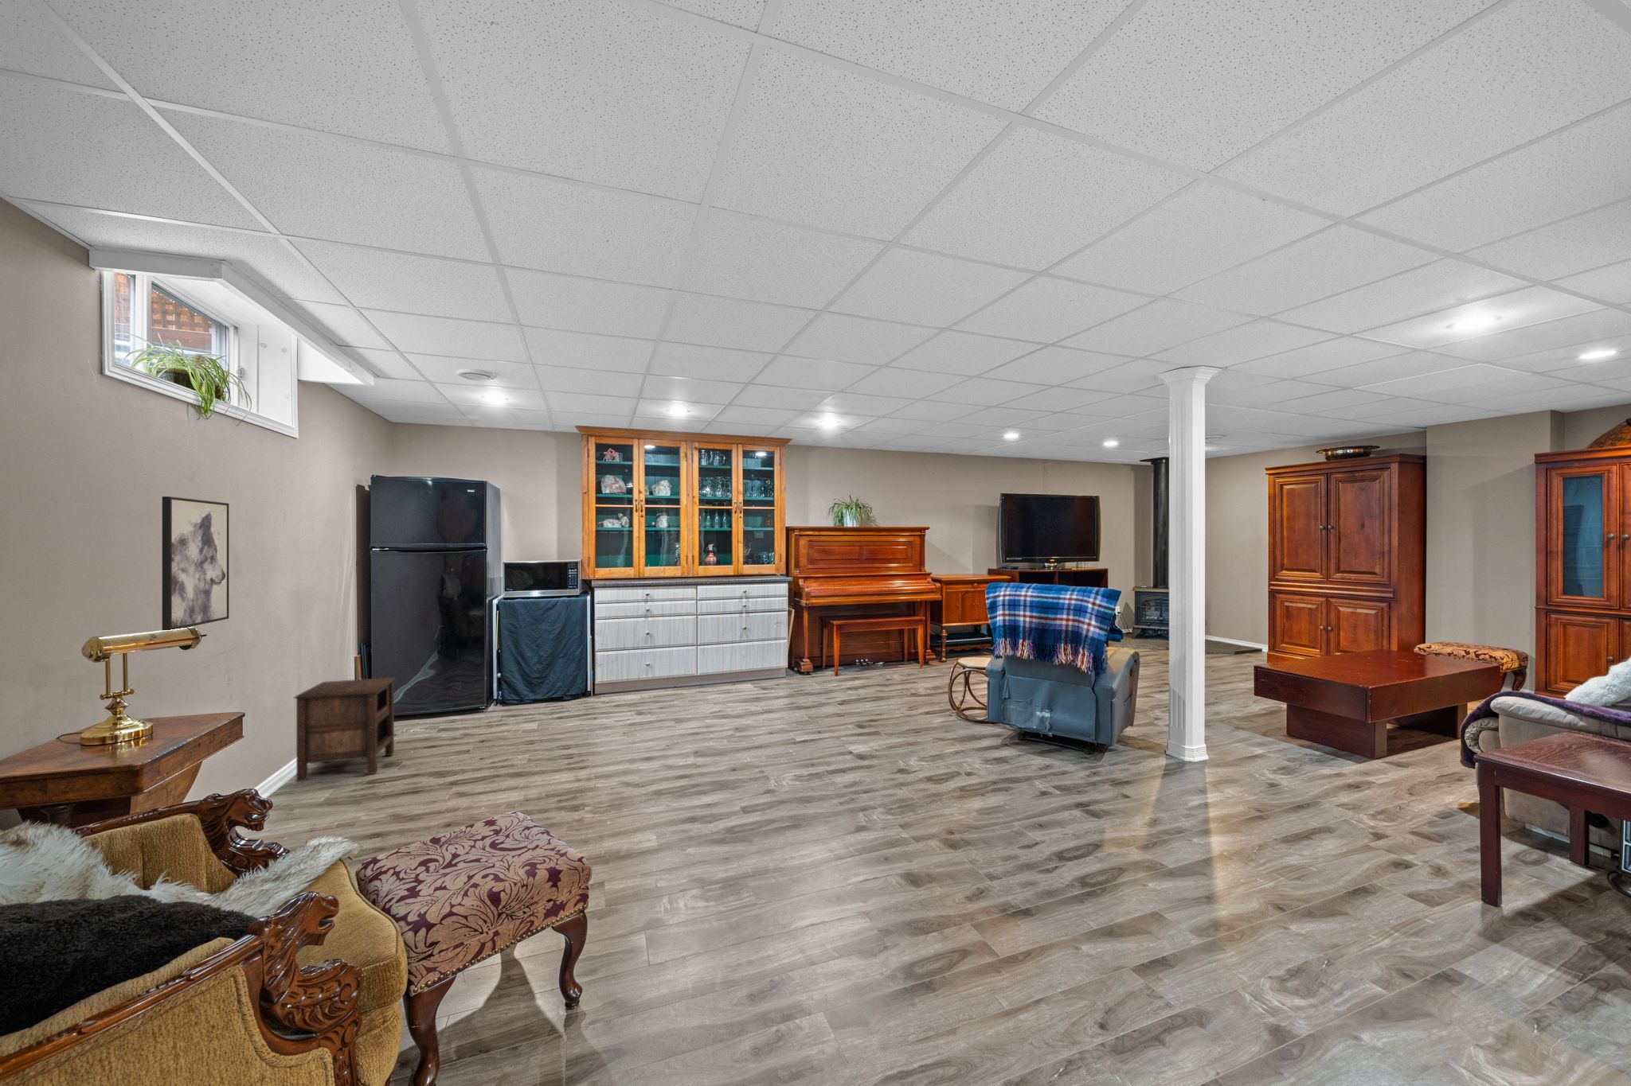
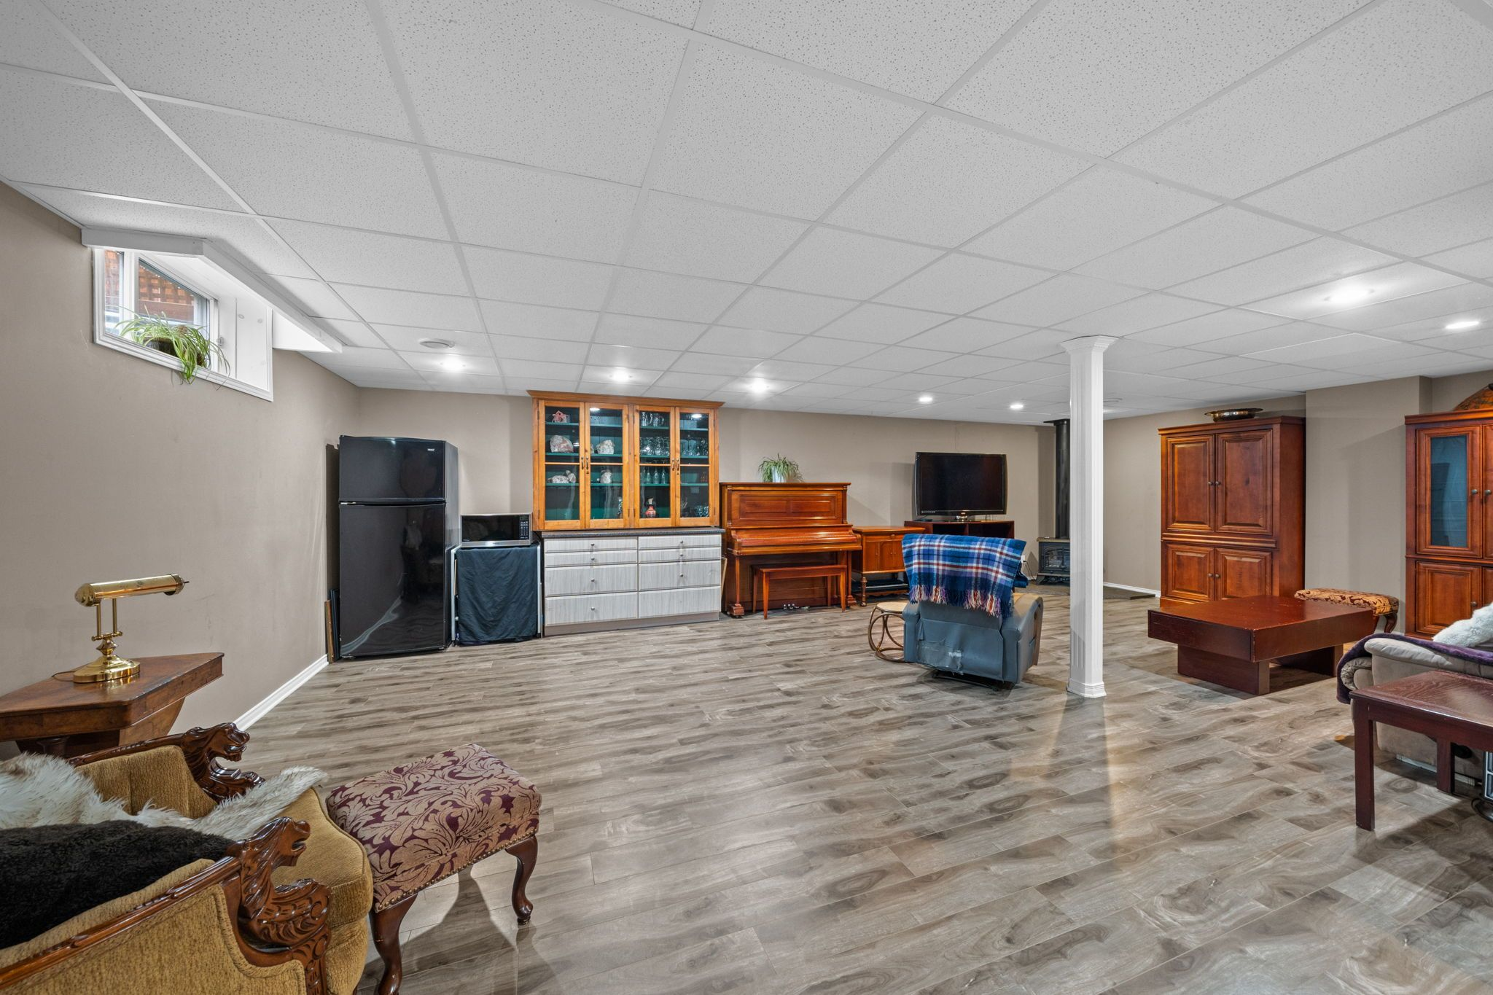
- wall art (198, 561)
- nightstand (348, 726)
